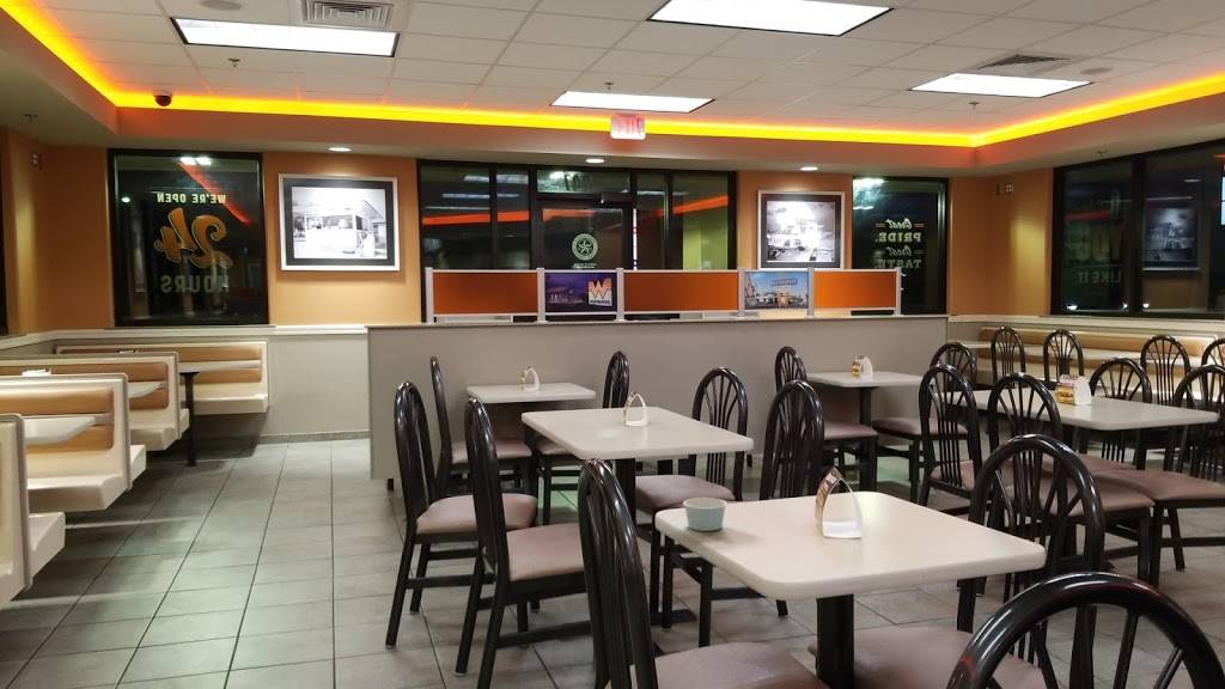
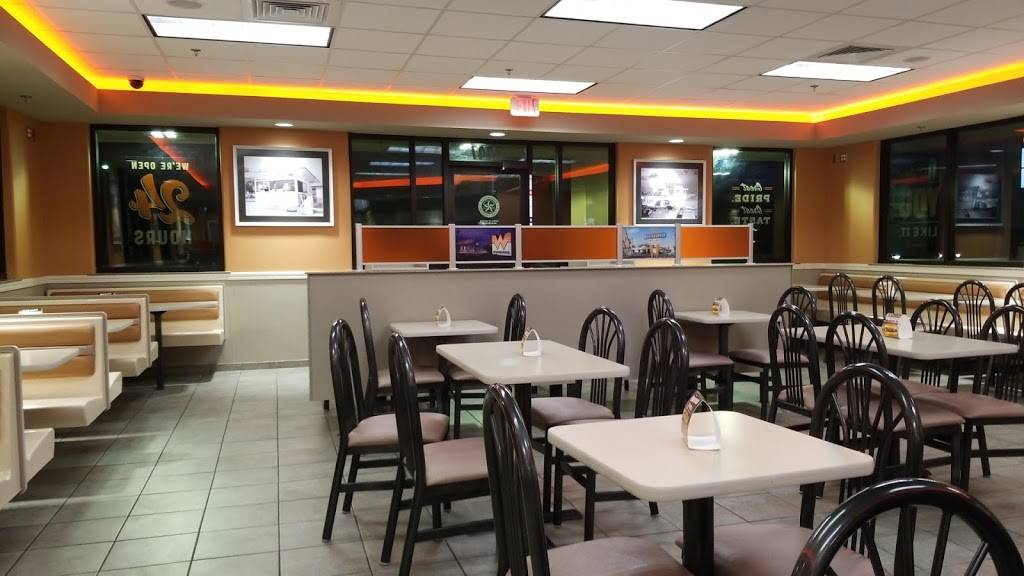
- paper cup (705, 514)
